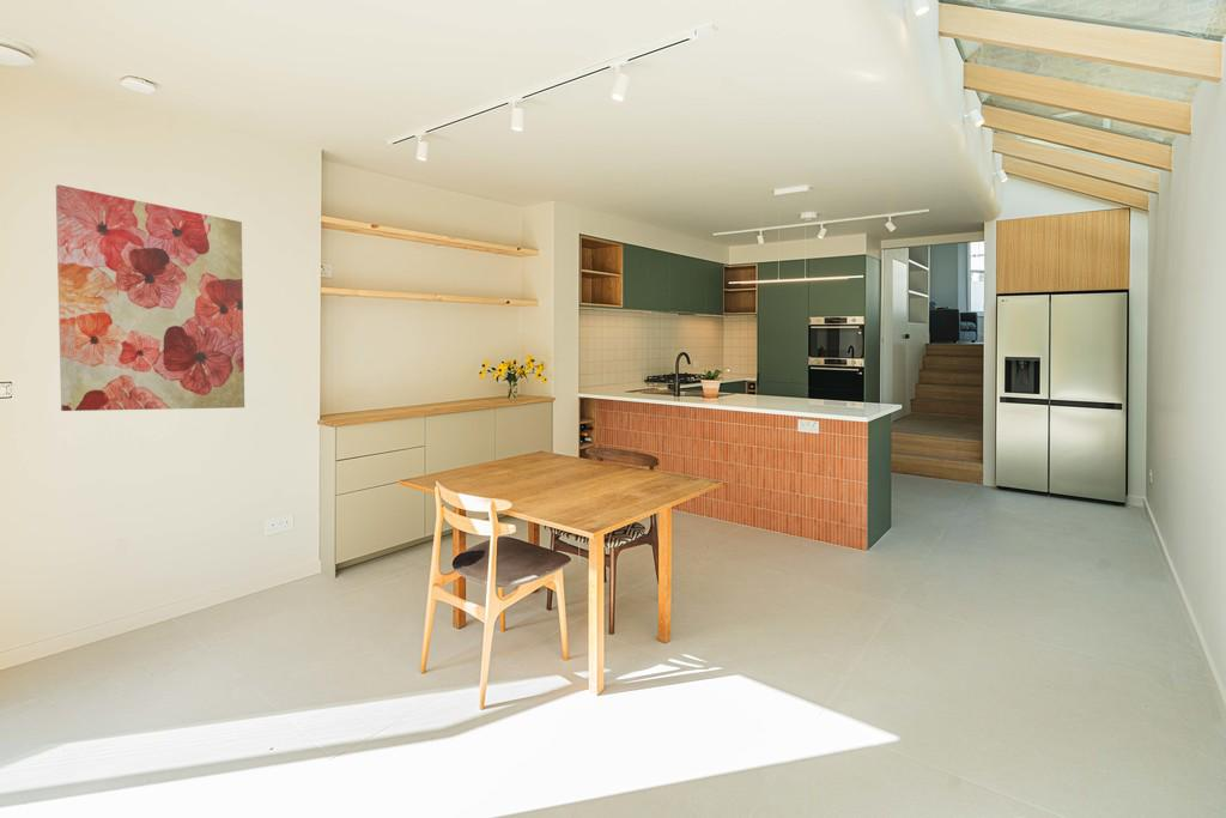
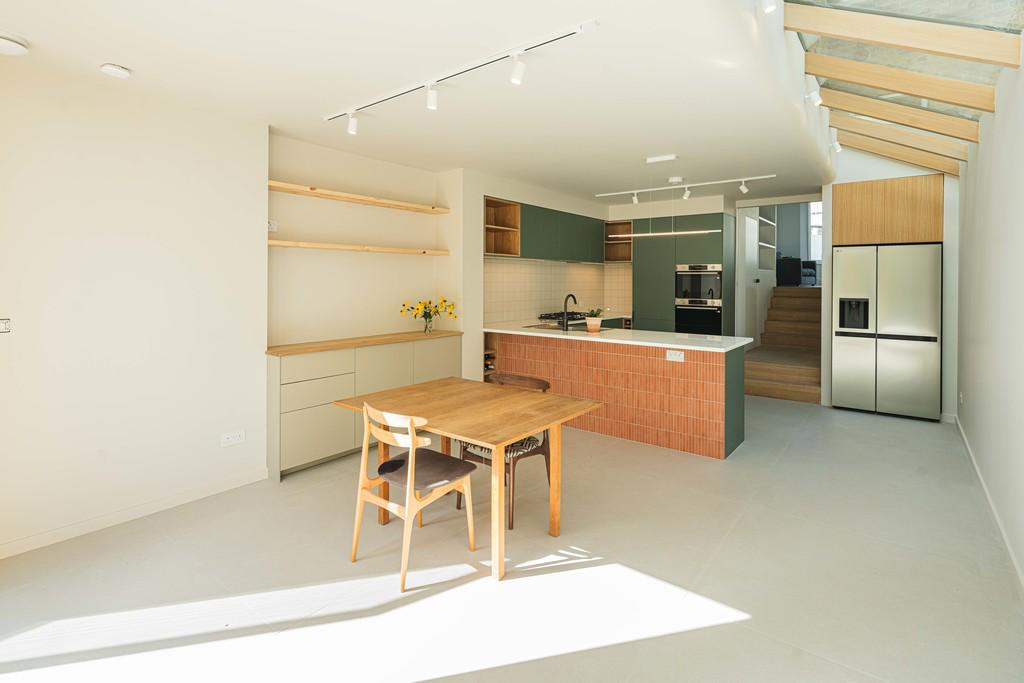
- wall art (159, 307)
